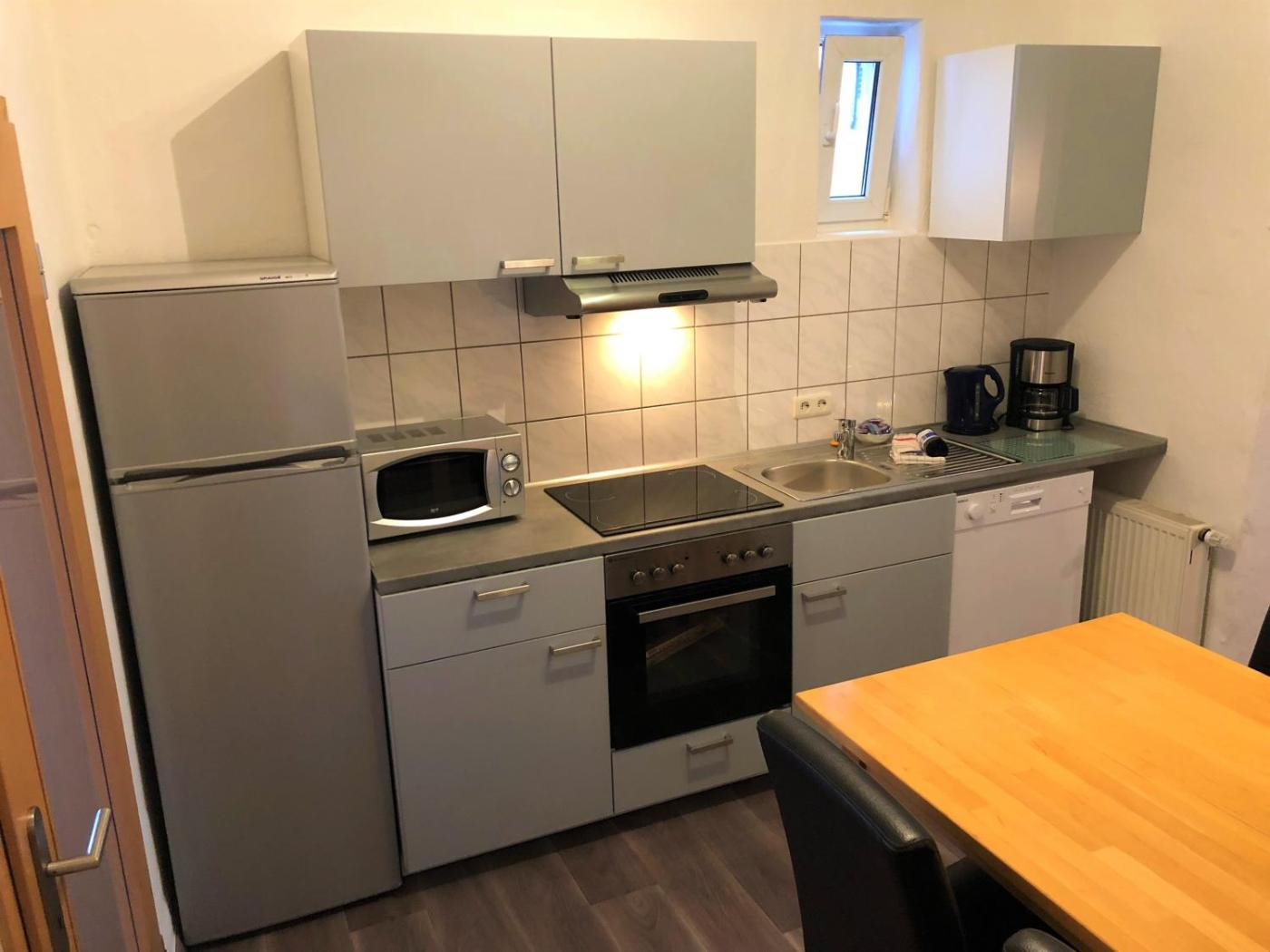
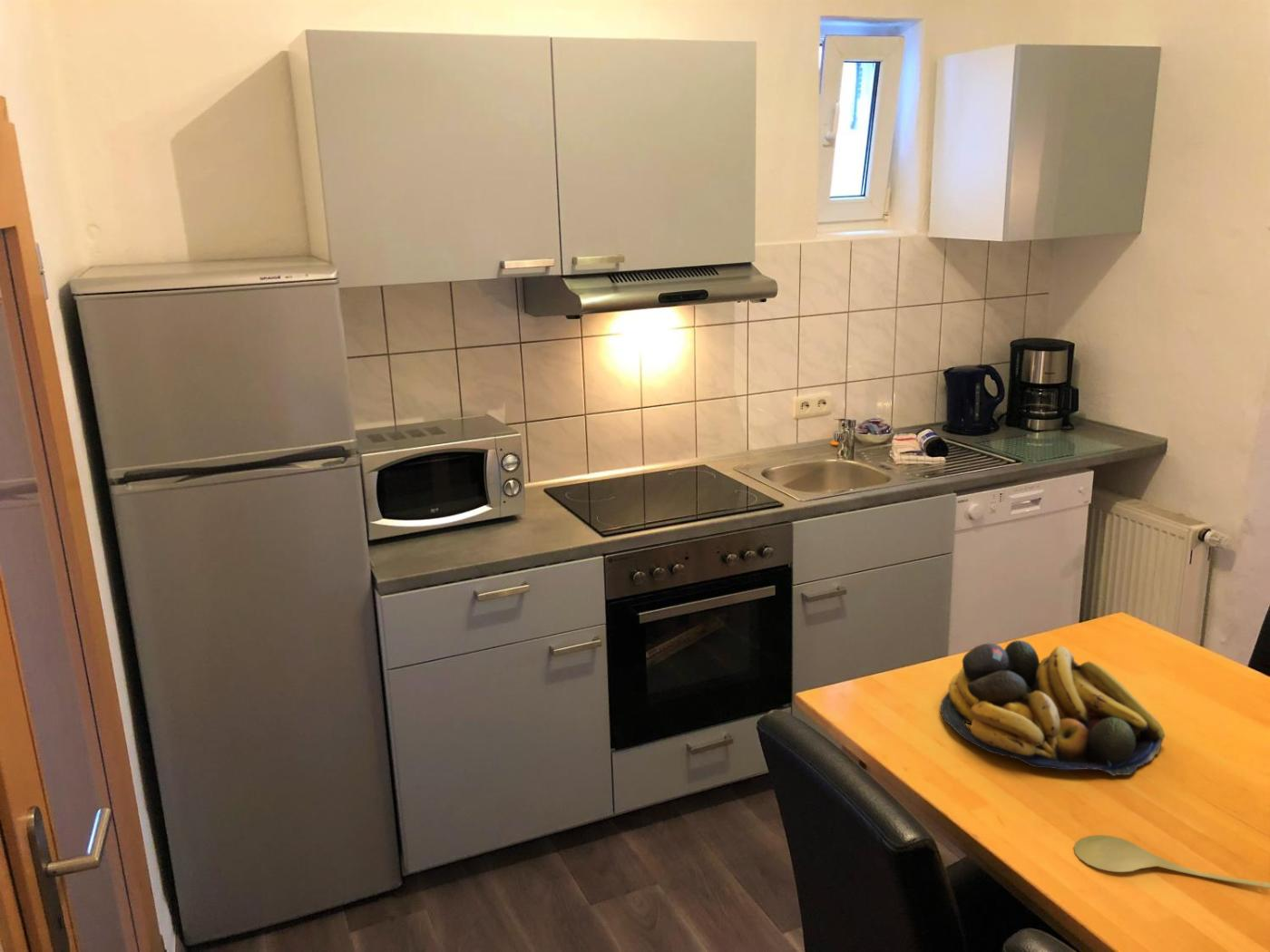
+ spoon (1169, 864)
+ fruit bowl (1048, 689)
